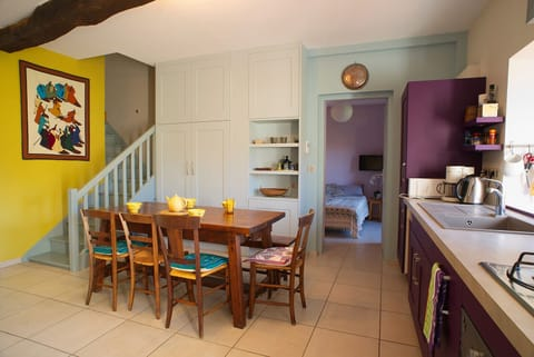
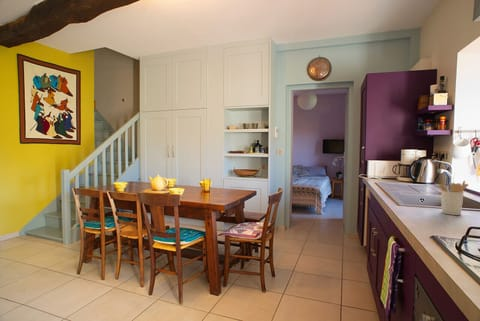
+ utensil holder (454, 197)
